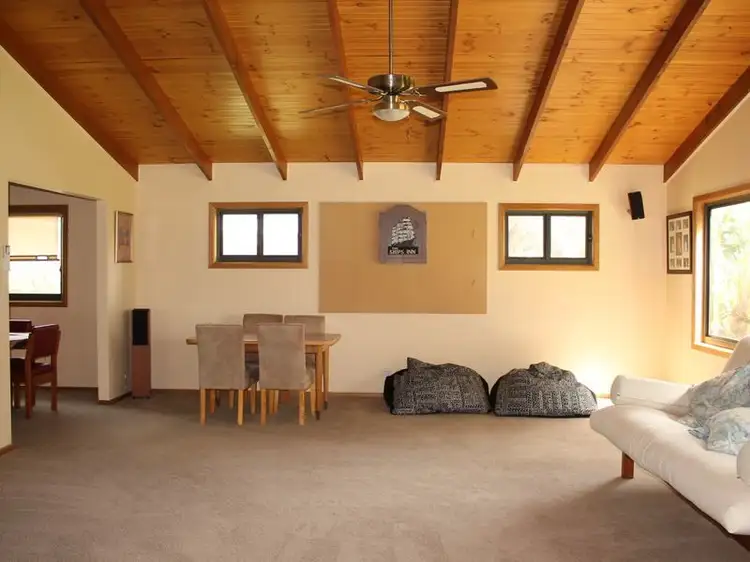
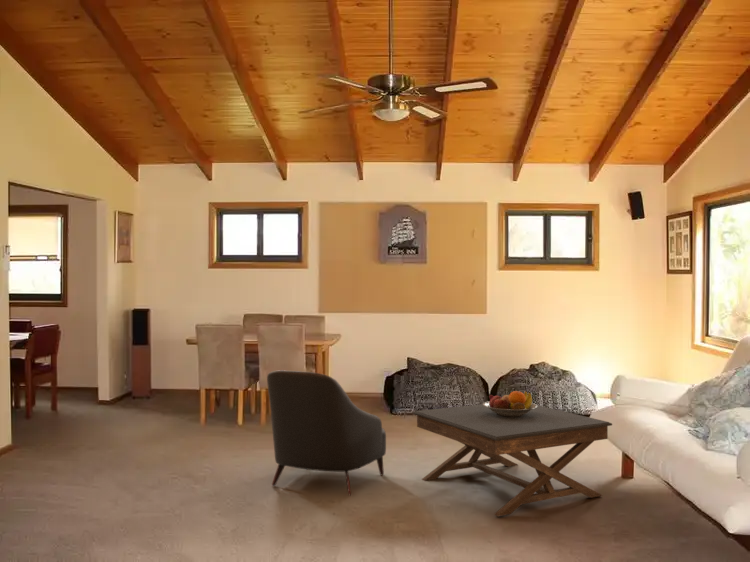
+ fruit bowl (509, 402)
+ coffee table (508, 451)
+ leather (325, 422)
